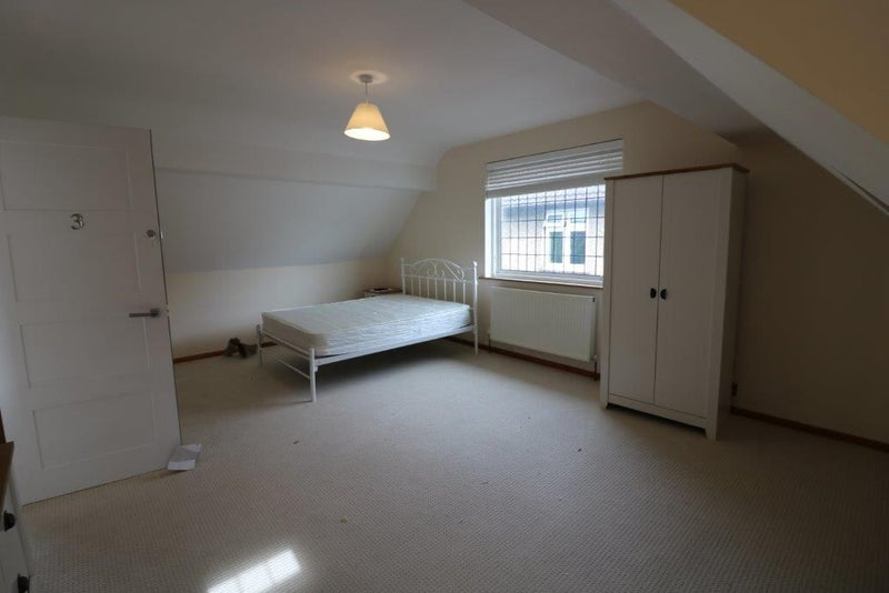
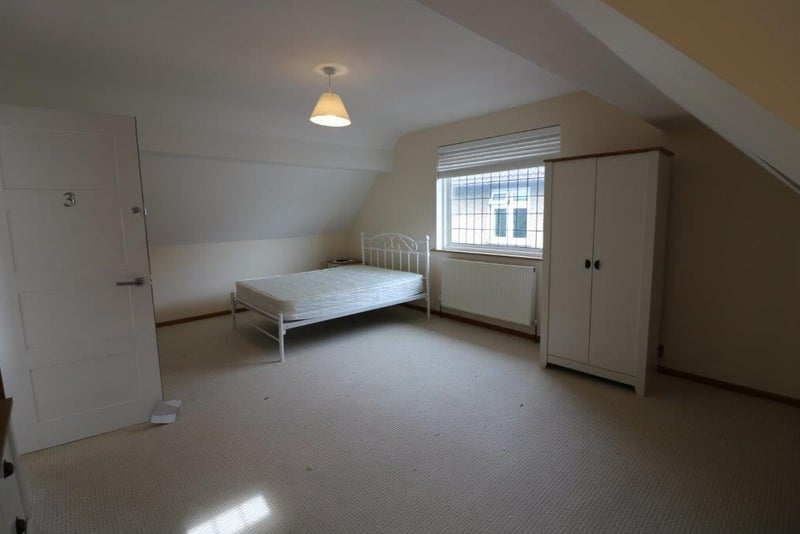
- boots (241, 345)
